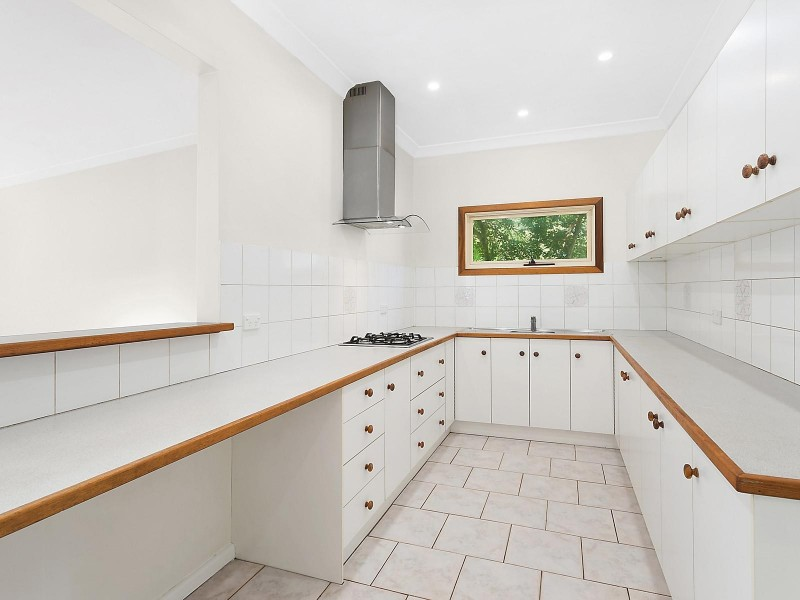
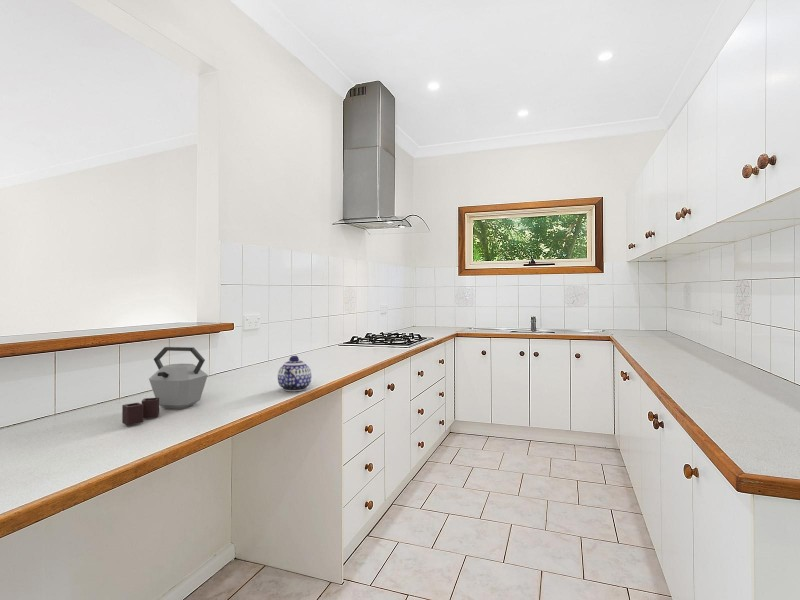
+ teapot (294, 372)
+ kettle (162, 381)
